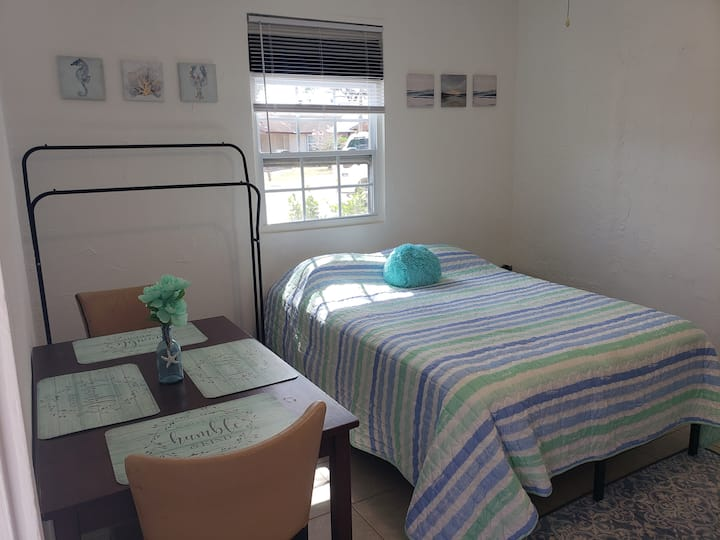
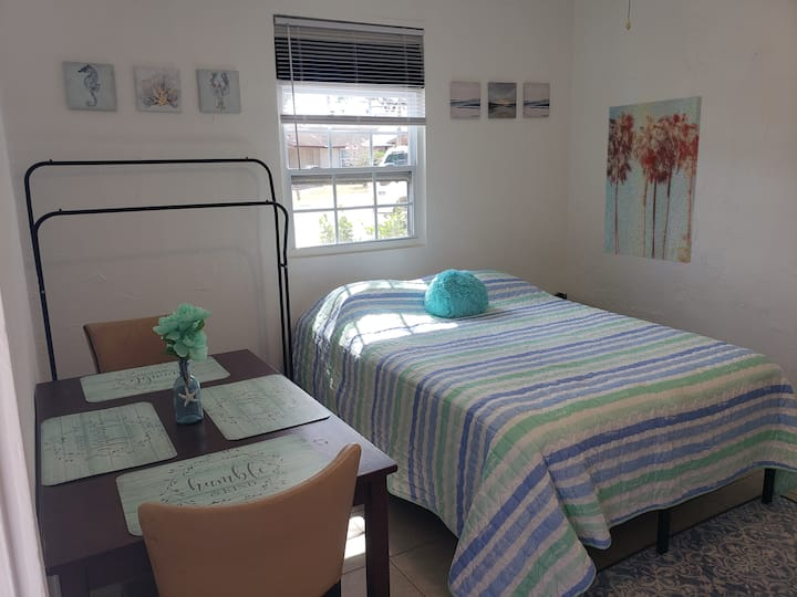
+ wall art (648, 181)
